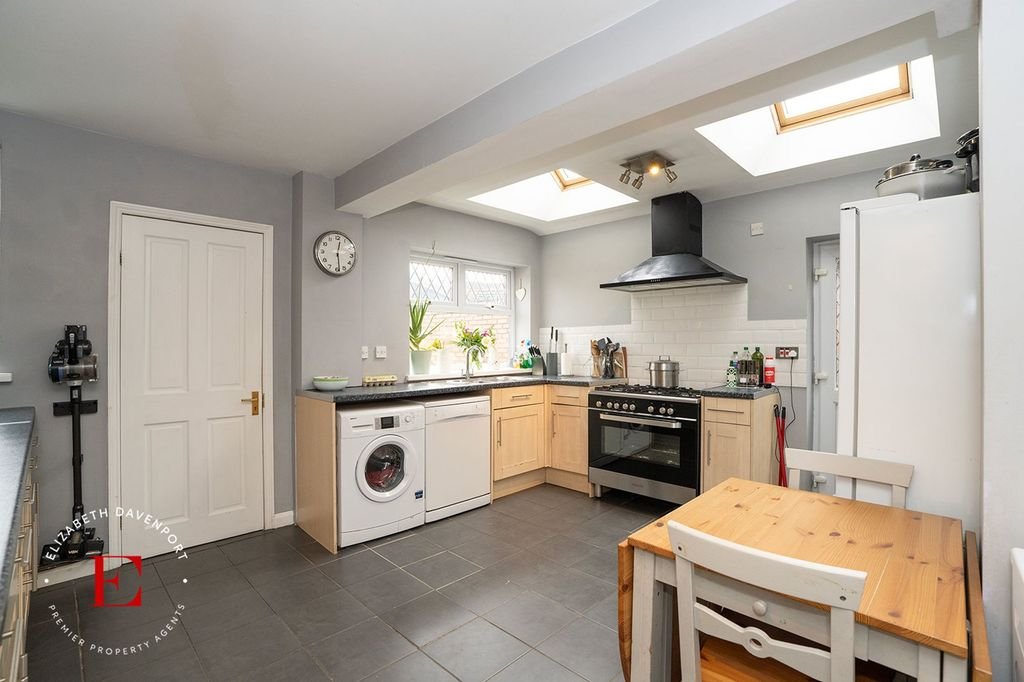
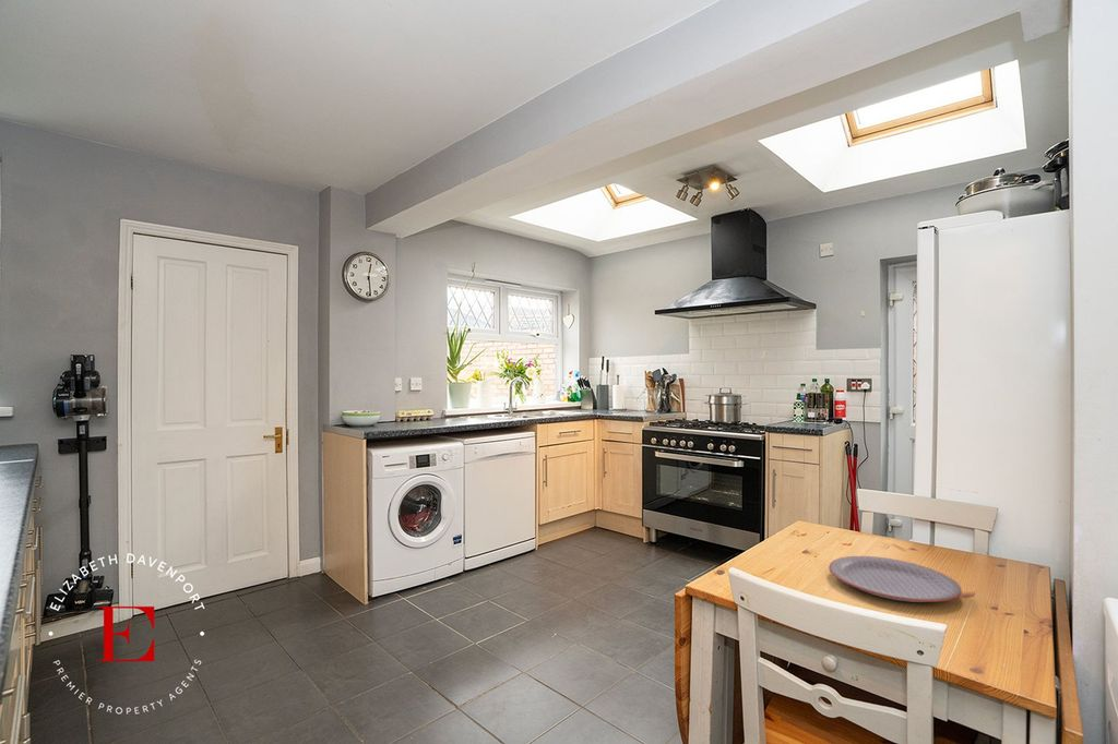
+ plate (891, 579)
